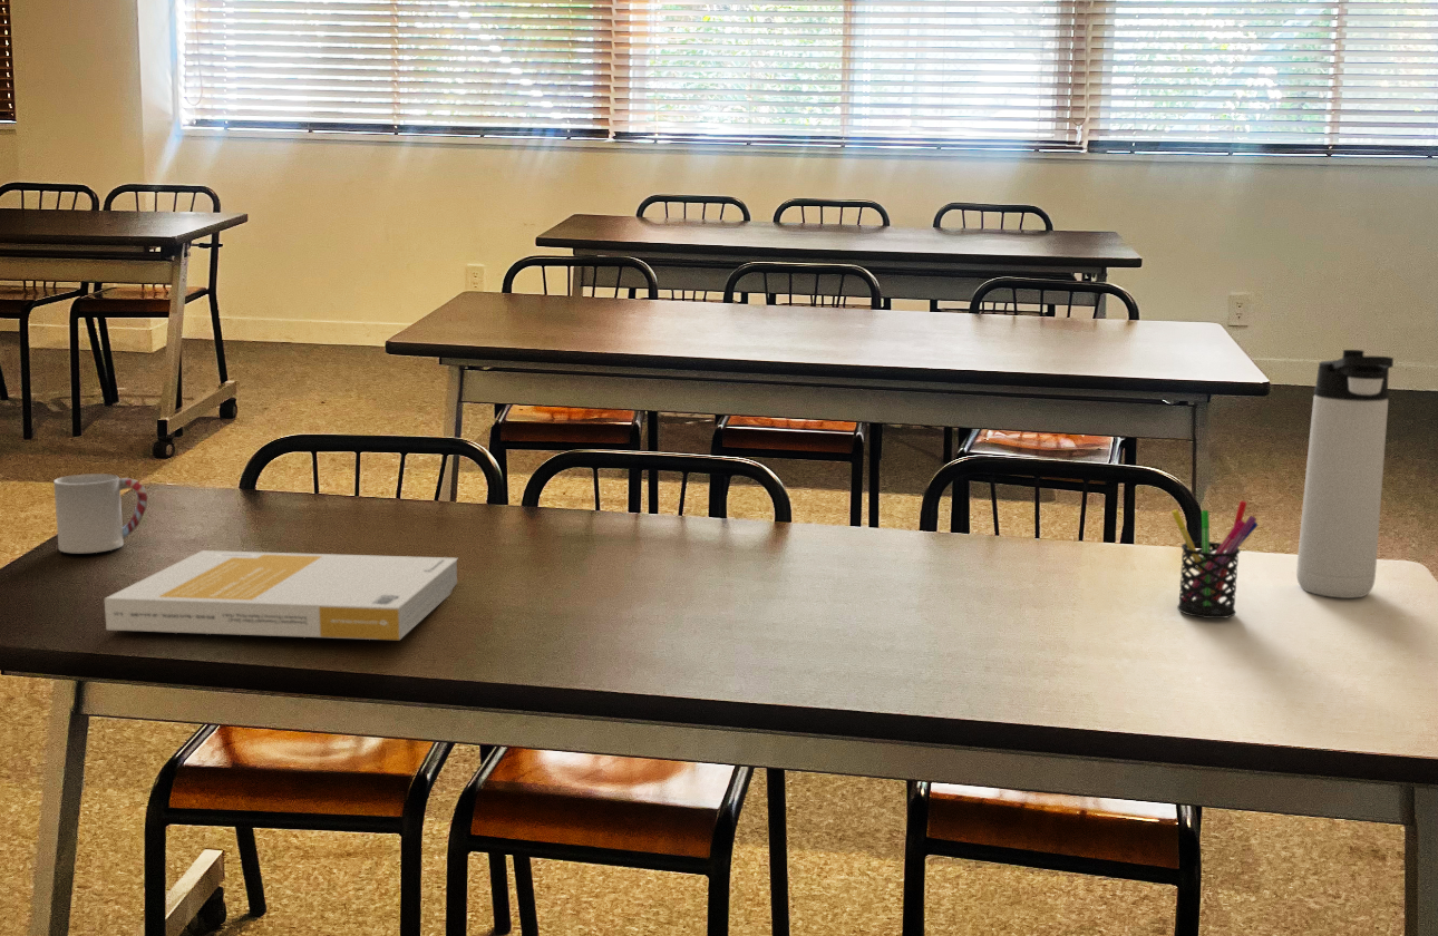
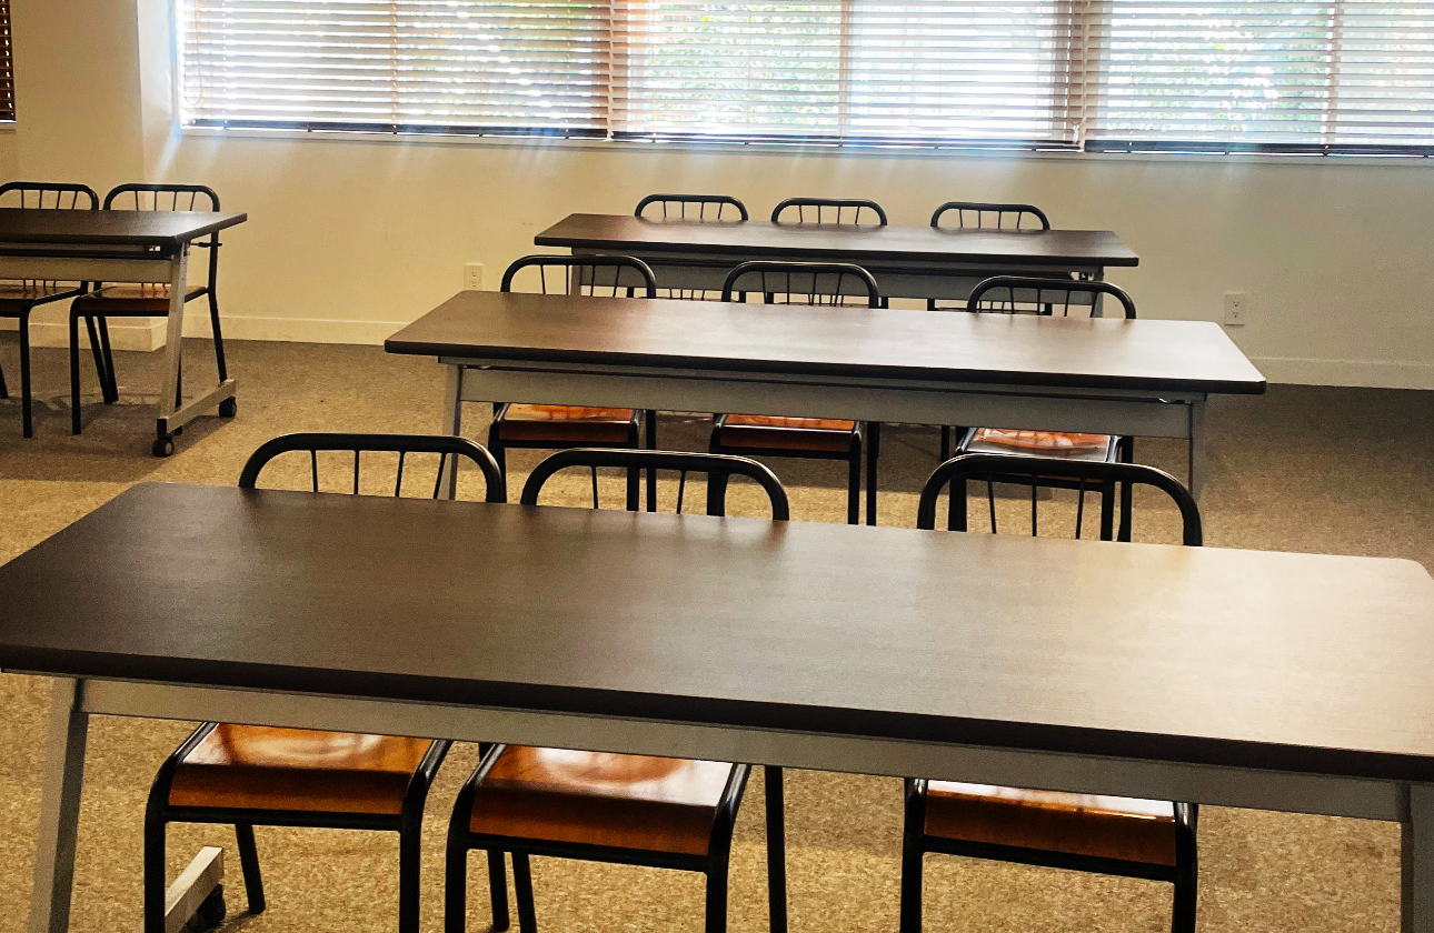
- pen holder (1212, 554)
- thermos bottle (1348, 475)
- book (292, 592)
- cup (103, 511)
